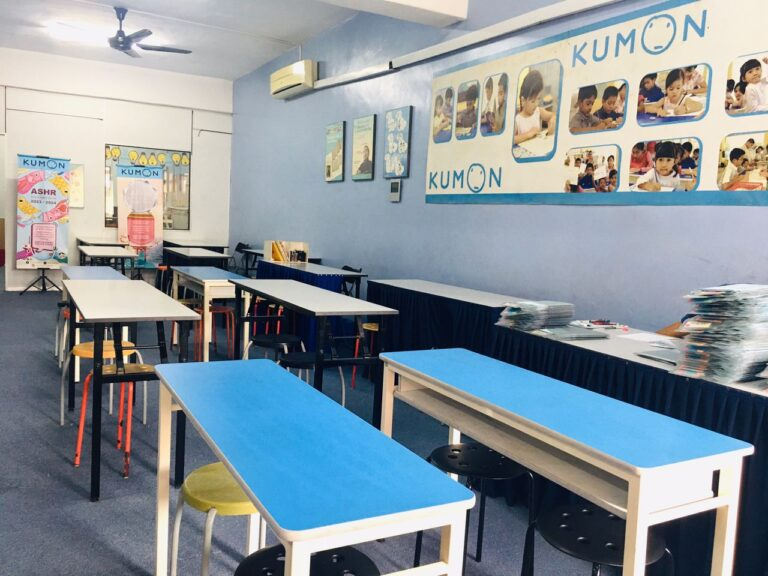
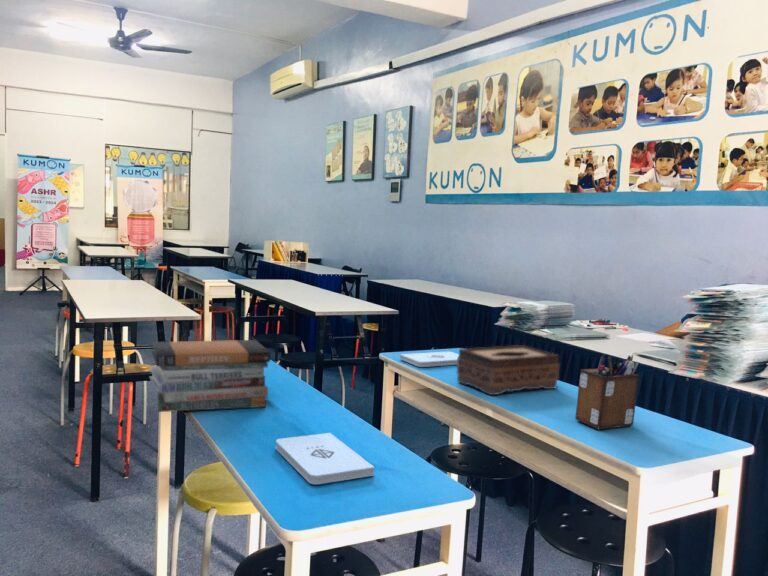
+ book stack (209, 374)
+ tissue box (507, 368)
+ notepad (321, 456)
+ desk organizer (607, 387)
+ notepad (435, 358)
